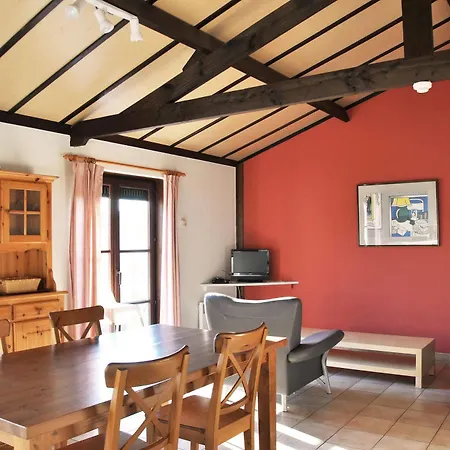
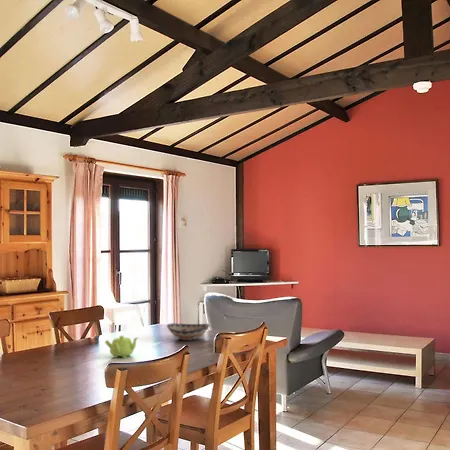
+ decorative bowl (188, 331)
+ teapot (121, 346)
